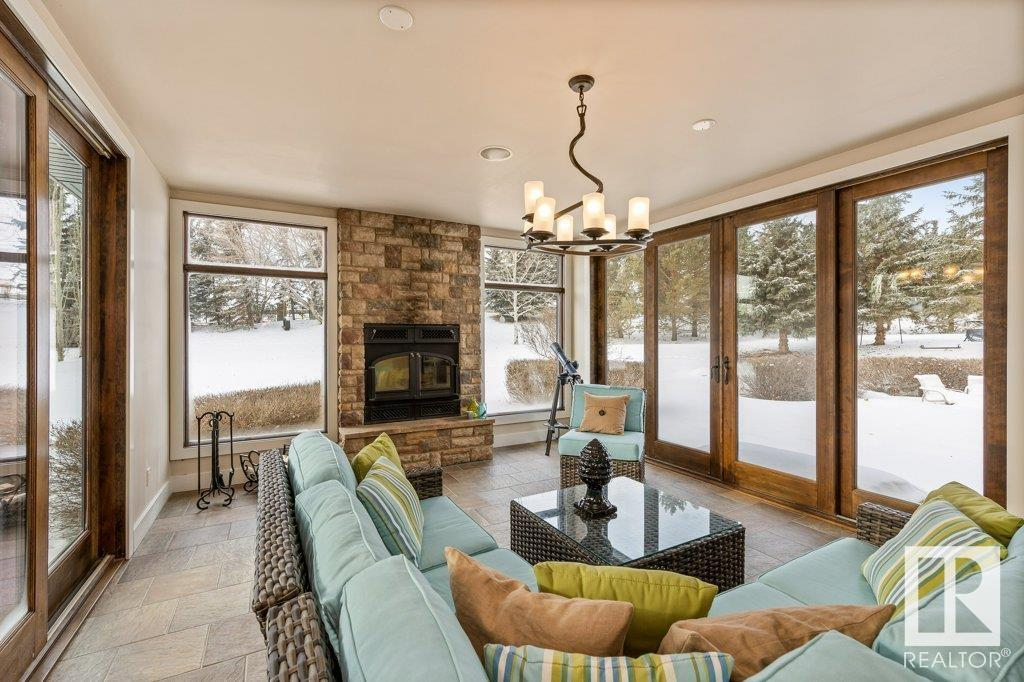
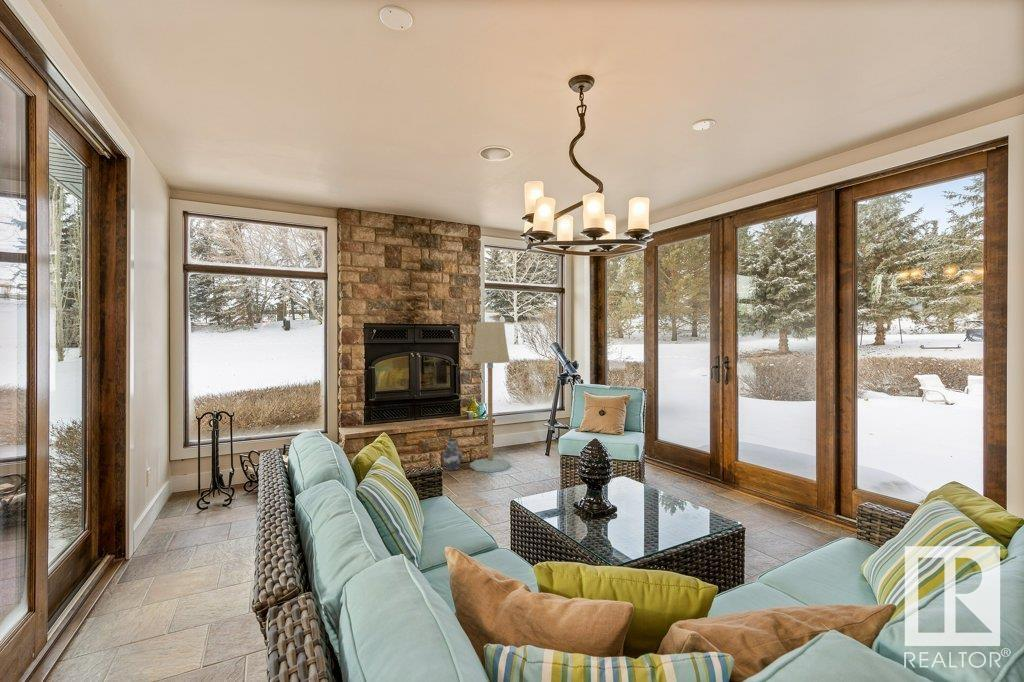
+ ceramic jug (452, 454)
+ floor lamp (490, 394)
